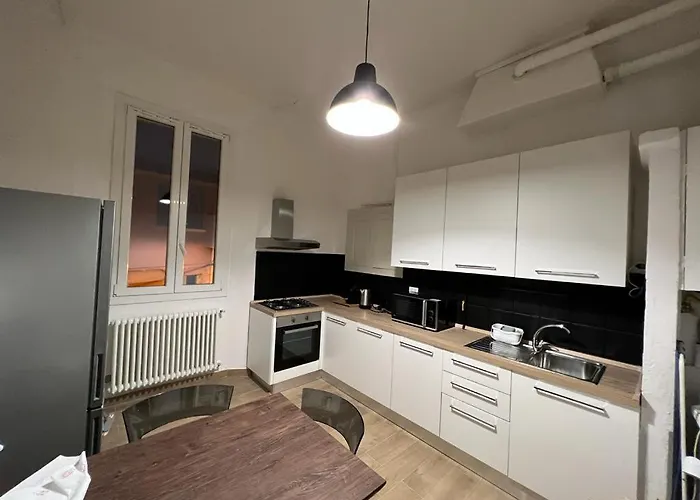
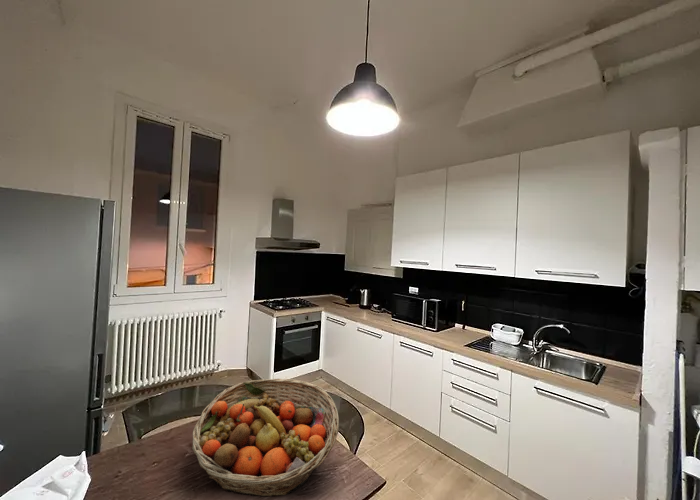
+ fruit basket (268, 430)
